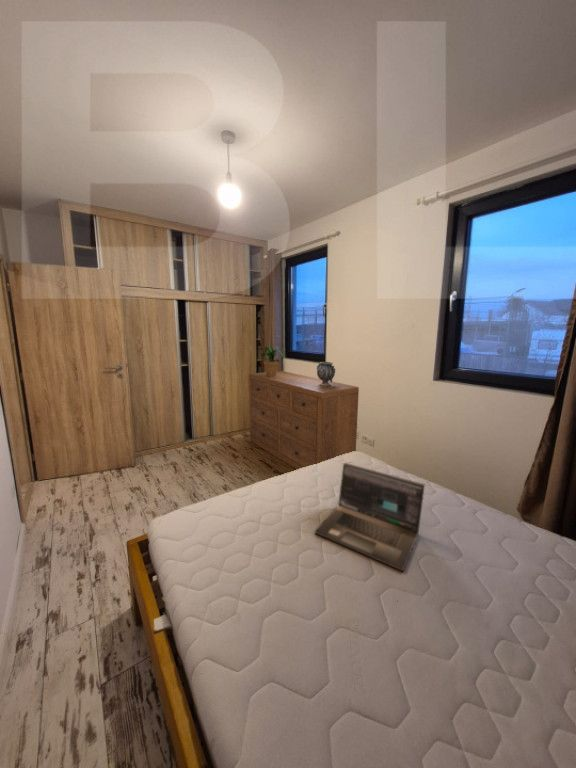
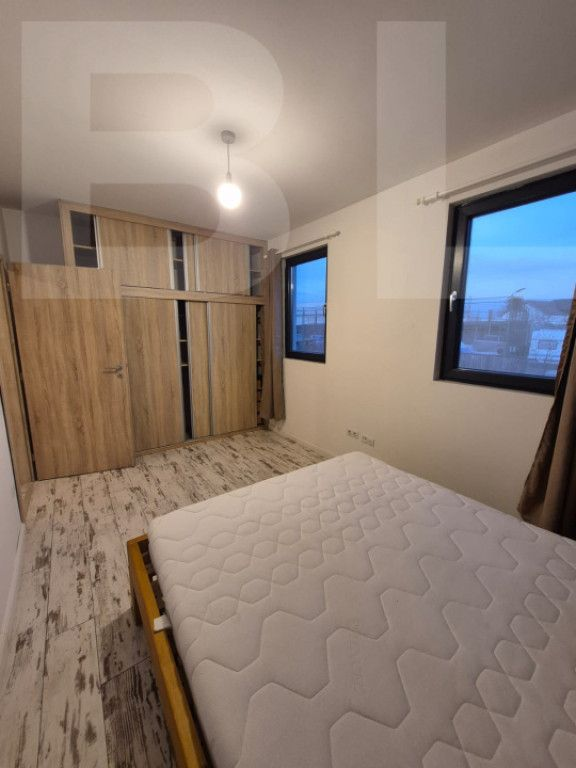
- decorative urn (325, 373)
- laptop (369, 508)
- dresser (296, 418)
- potted plant (271, 361)
